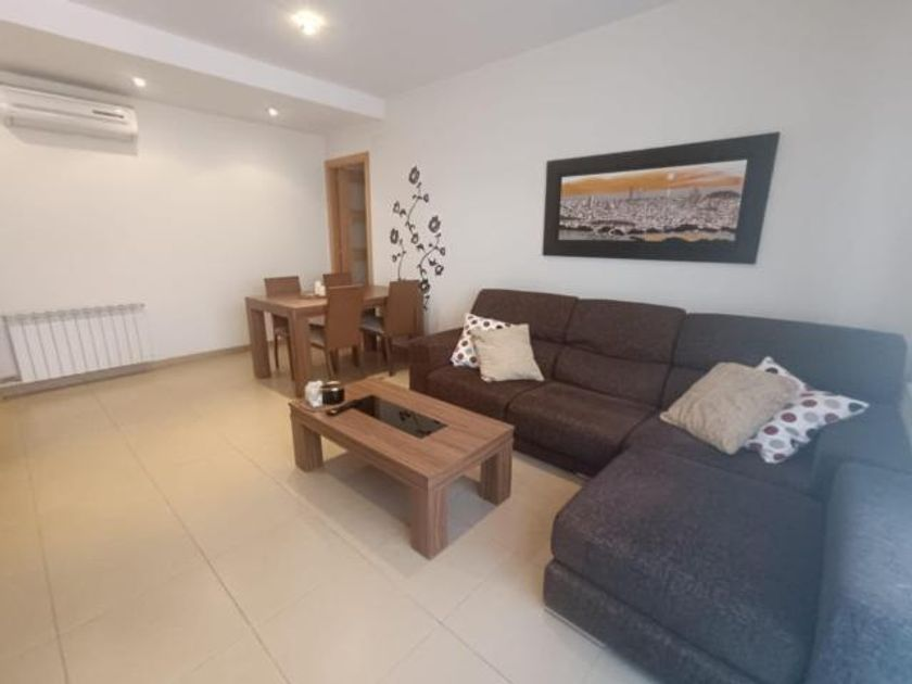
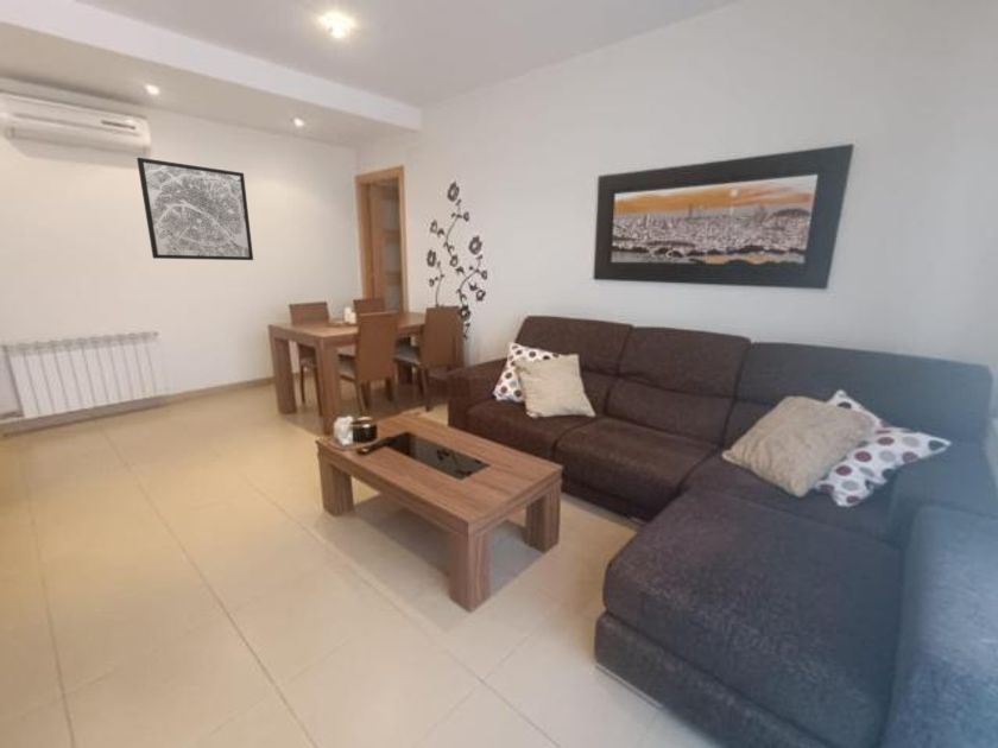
+ wall art (200, 214)
